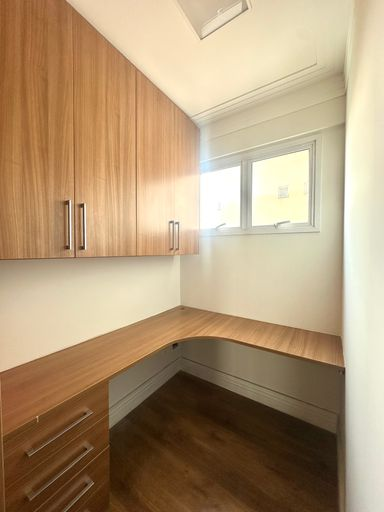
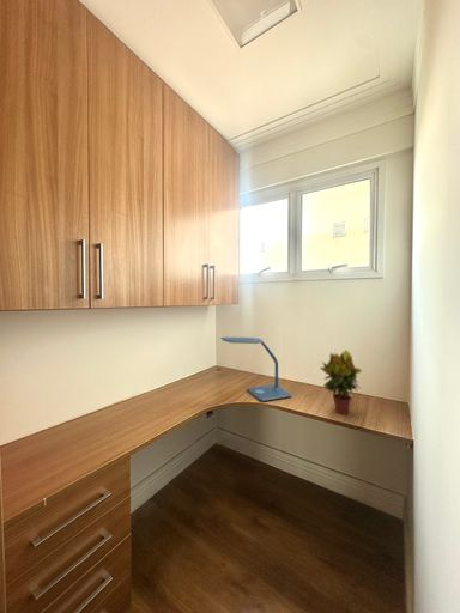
+ desk lamp (270, 354)
+ potted plant (341, 380)
